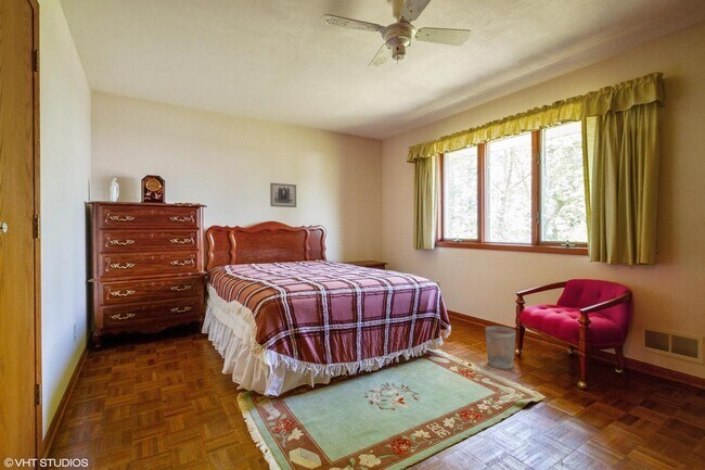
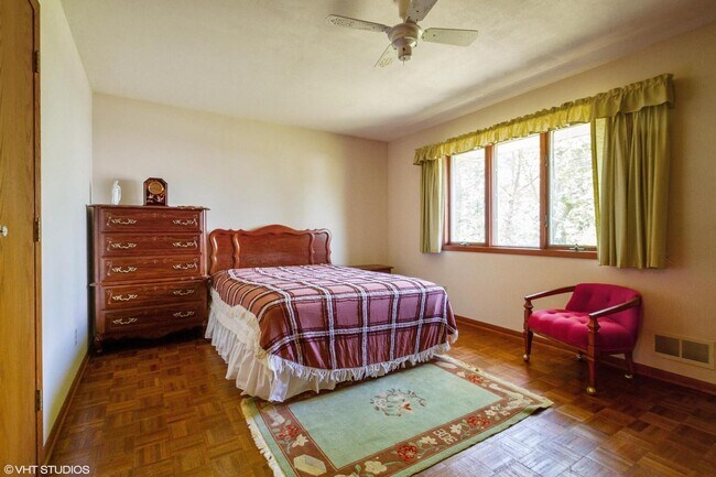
- wastebasket (500, 346)
- wall art (283, 195)
